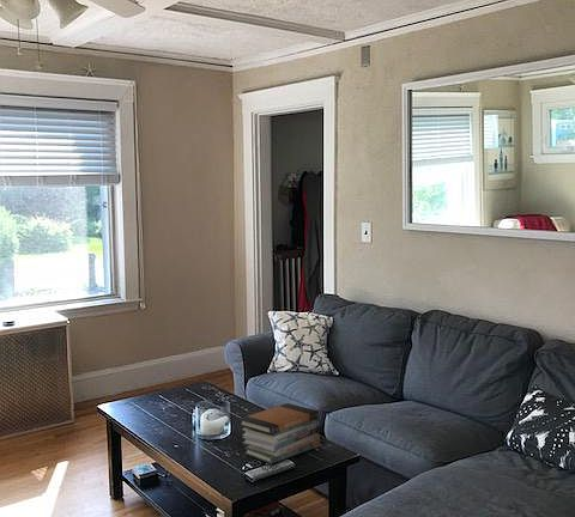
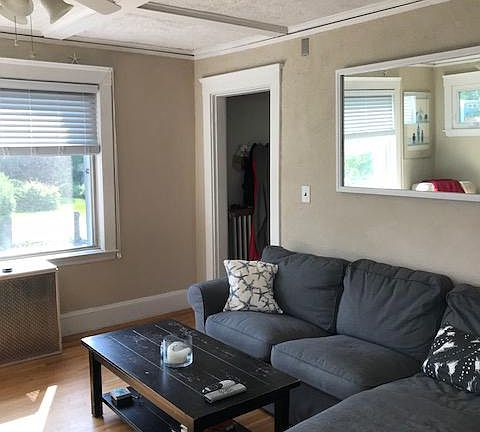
- book stack (280, 432)
